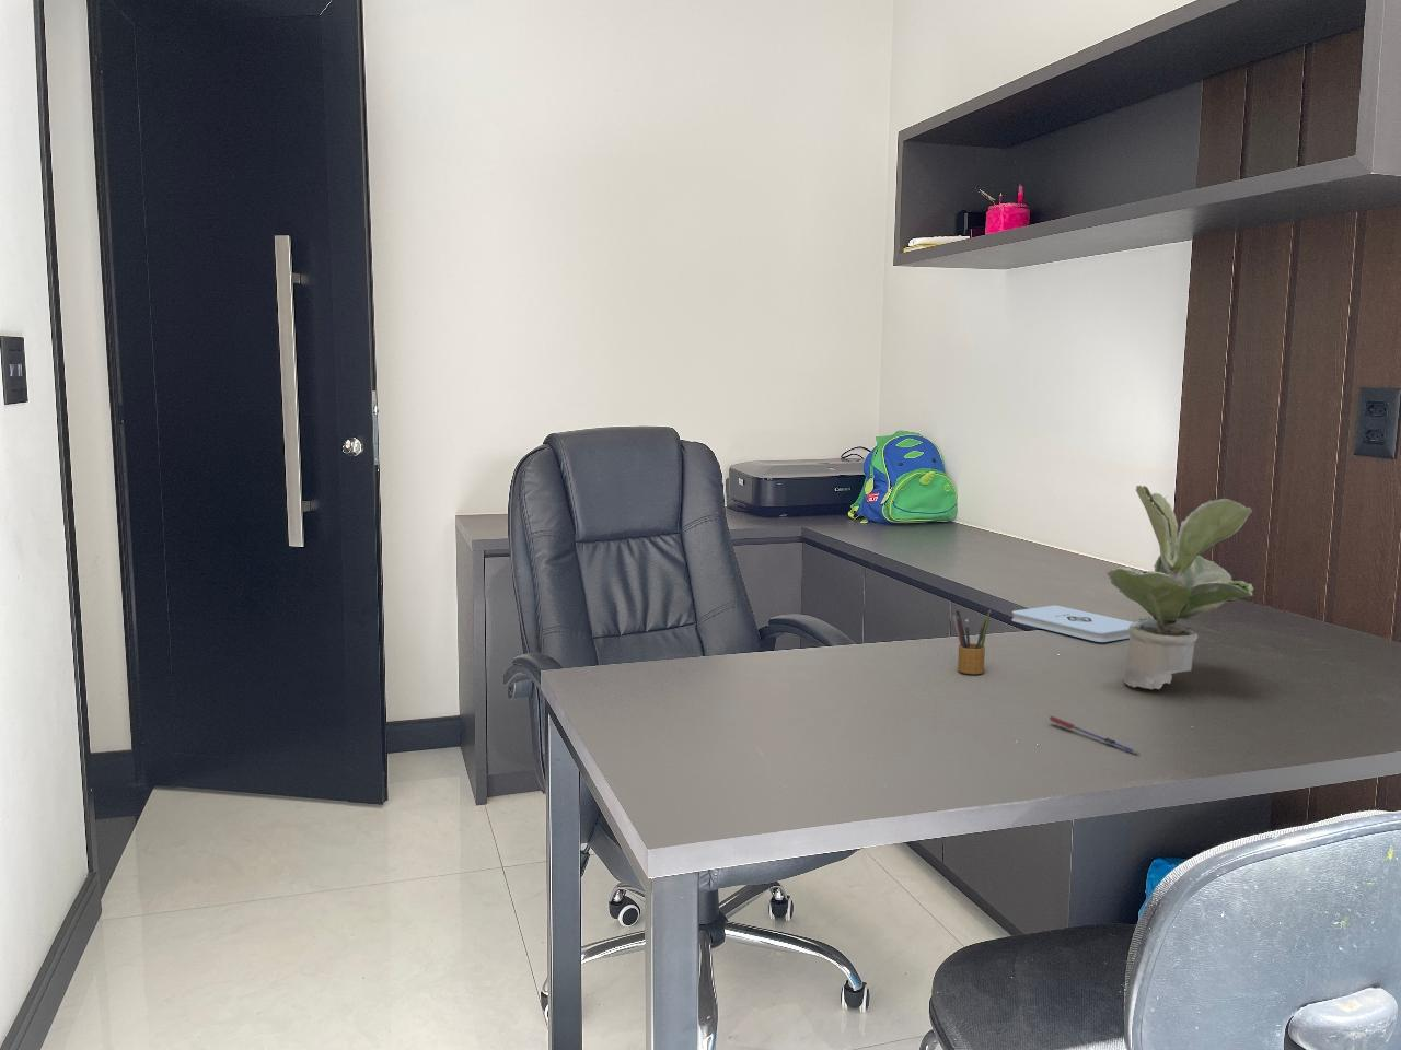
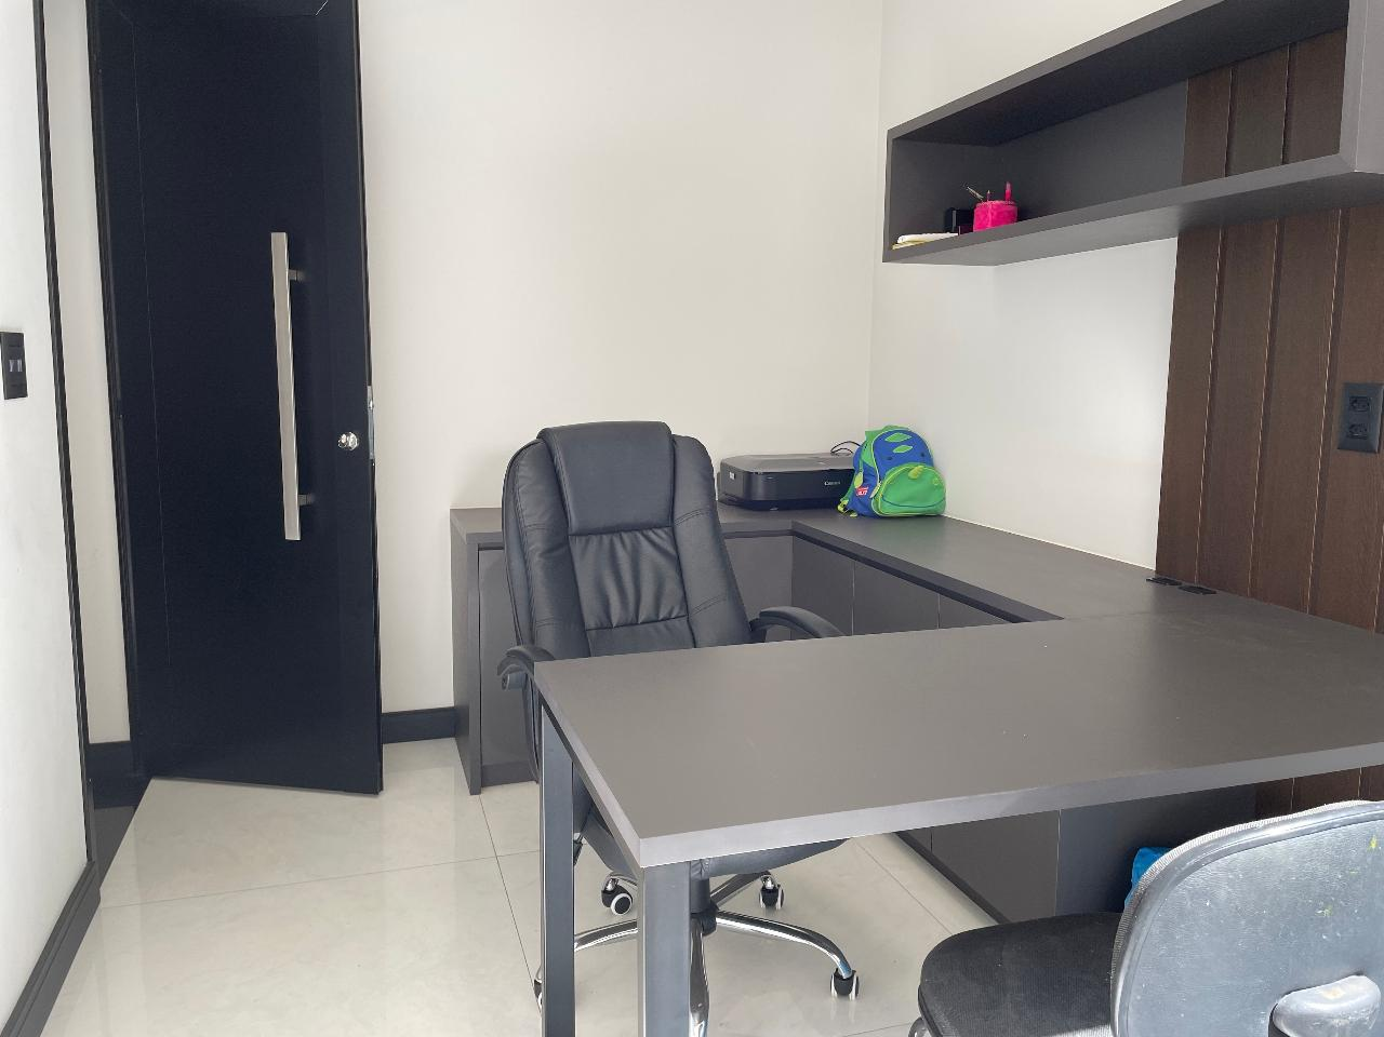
- notepad (1076, 622)
- potted plant (1185, 591)
- pencil box (969, 639)
- pen (1092, 733)
